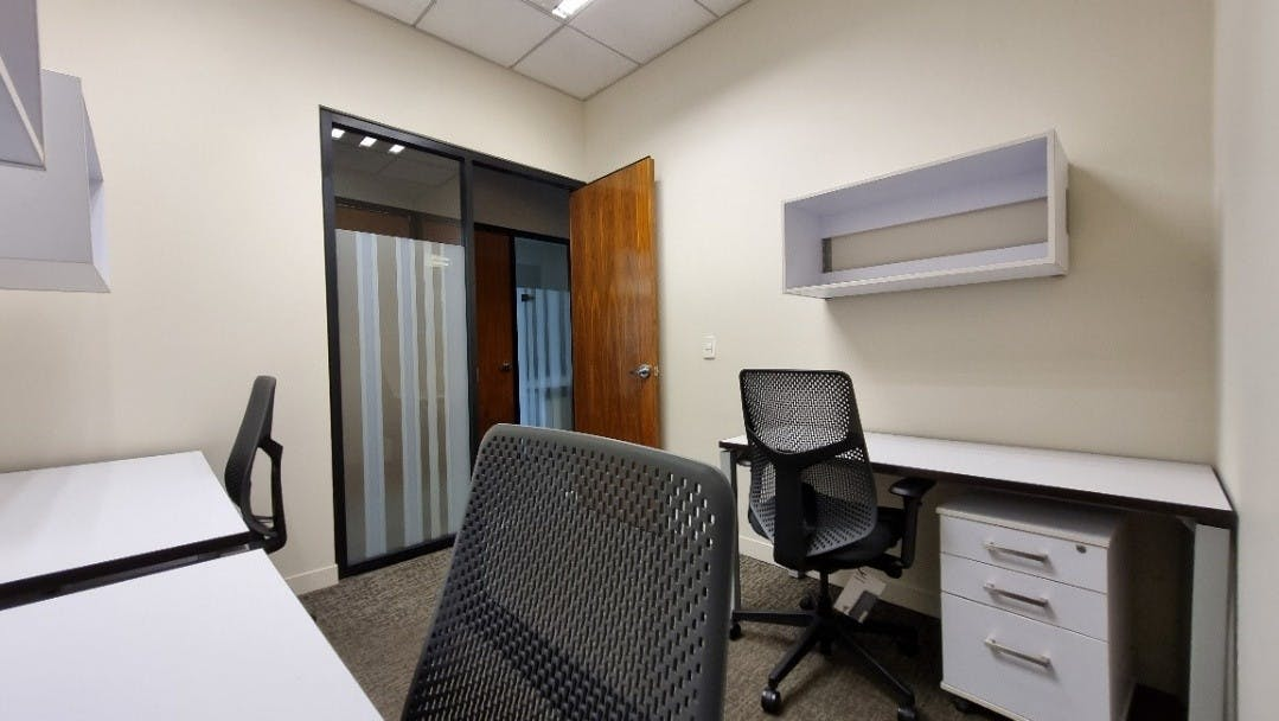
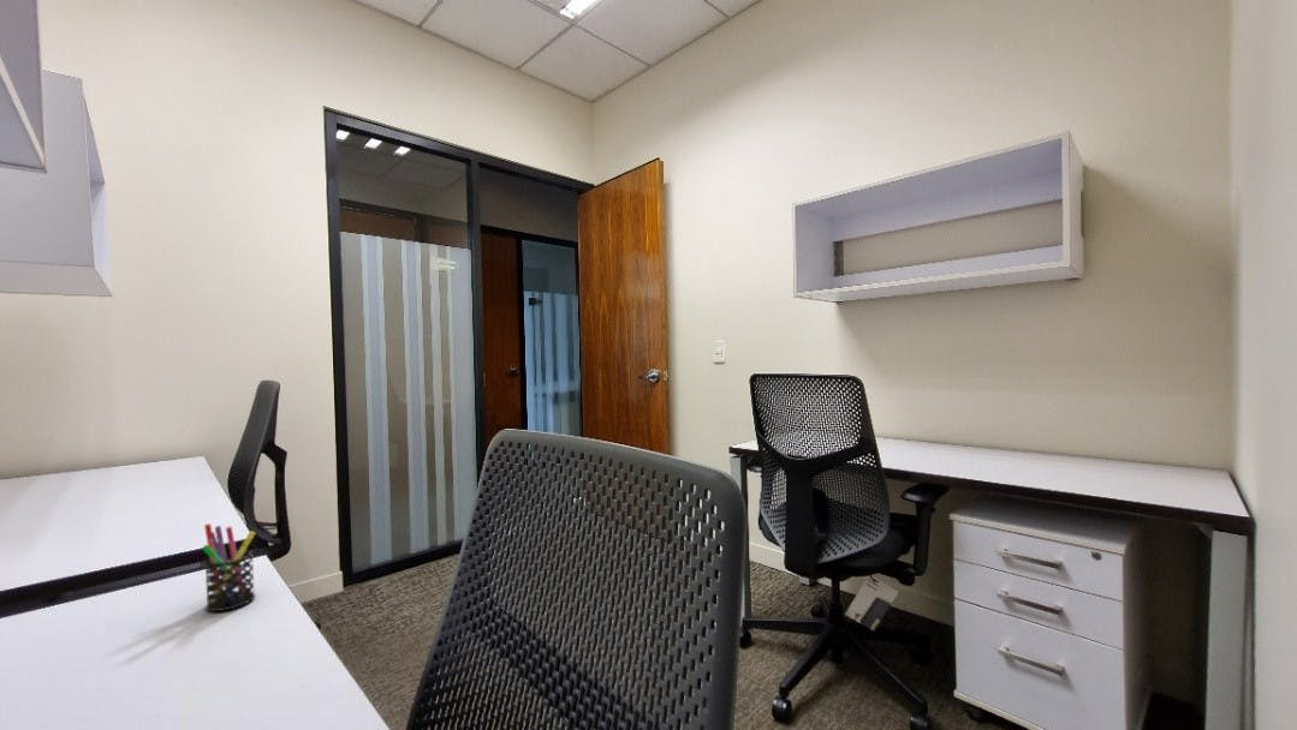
+ pen holder (224, 564)
